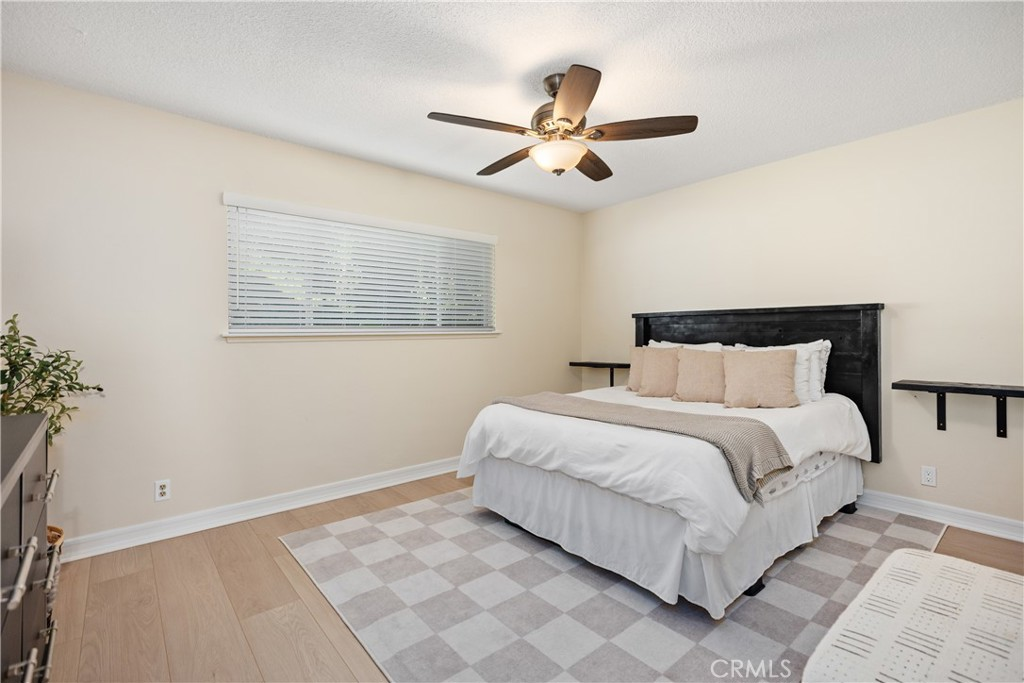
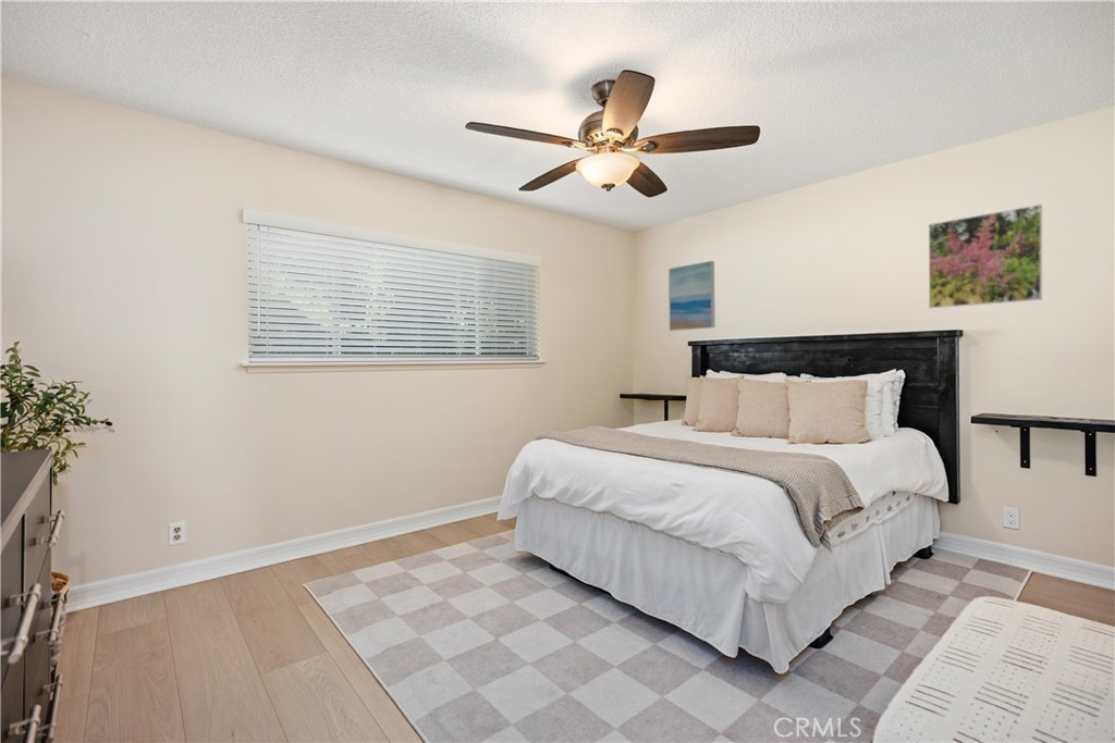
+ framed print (981, 259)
+ wall art (690, 297)
